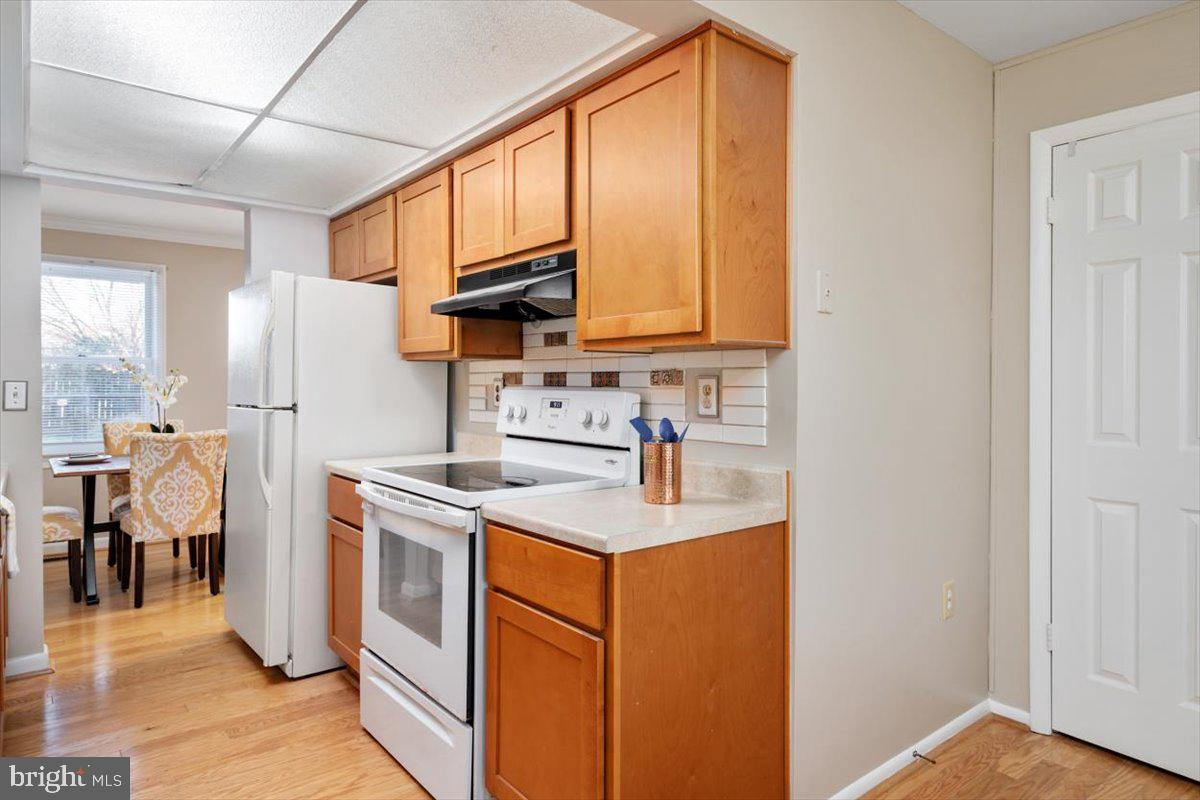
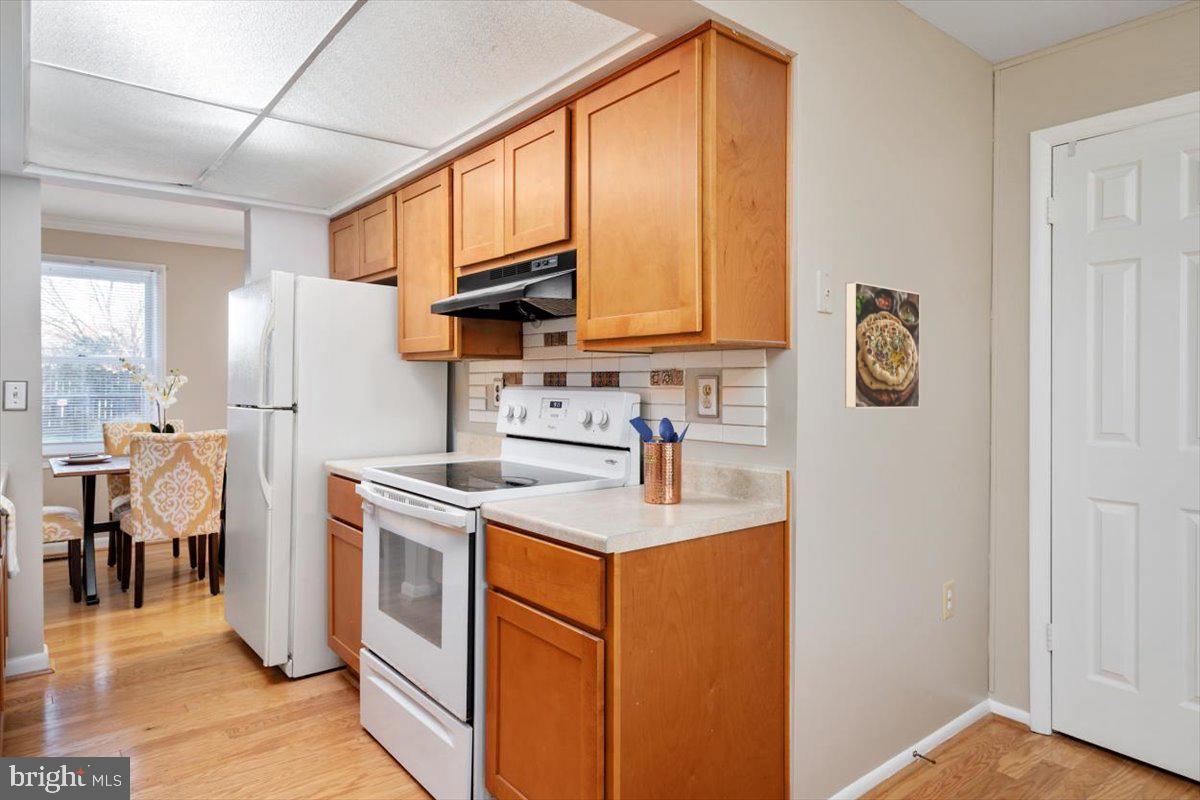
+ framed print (884, 348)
